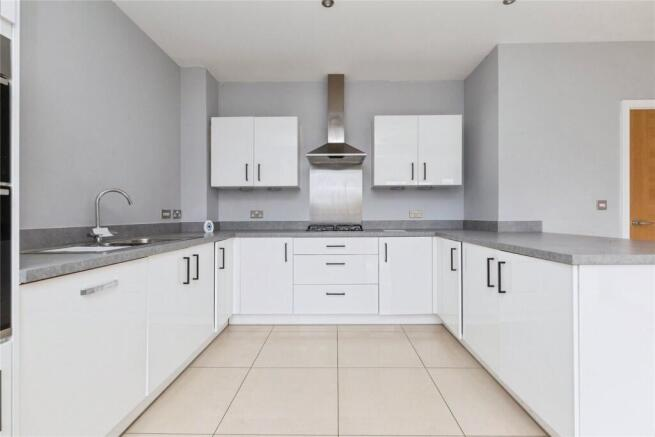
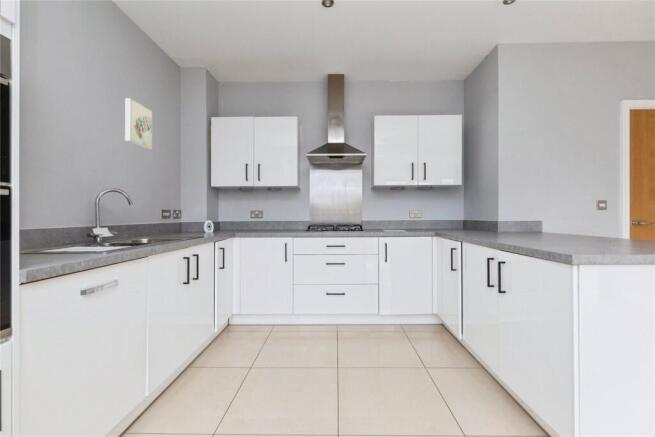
+ wall art (139, 125)
